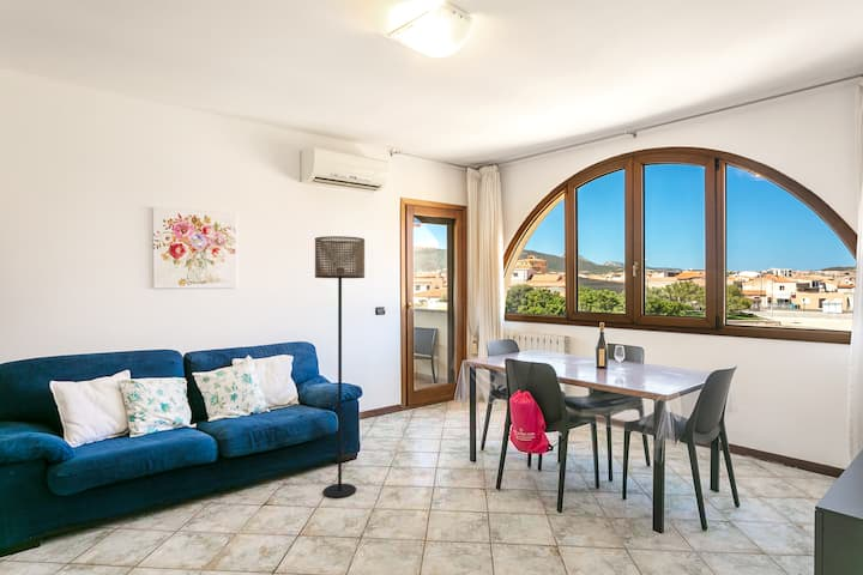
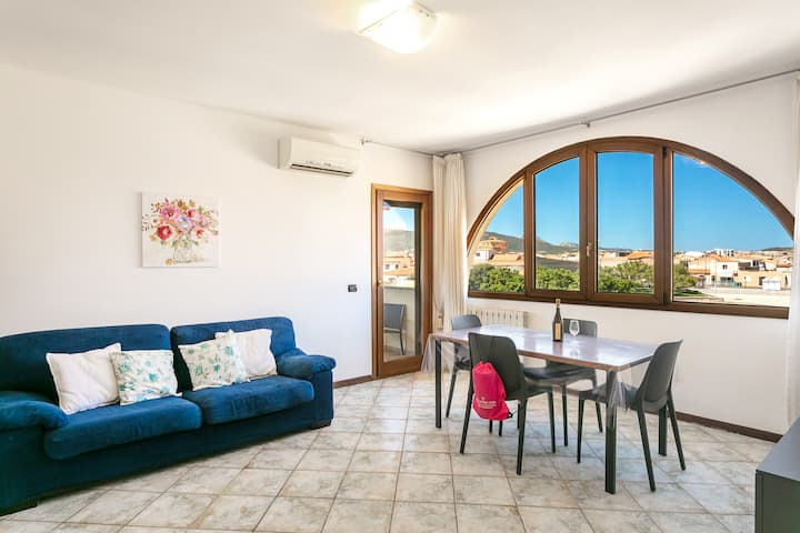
- floor lamp (339, 364)
